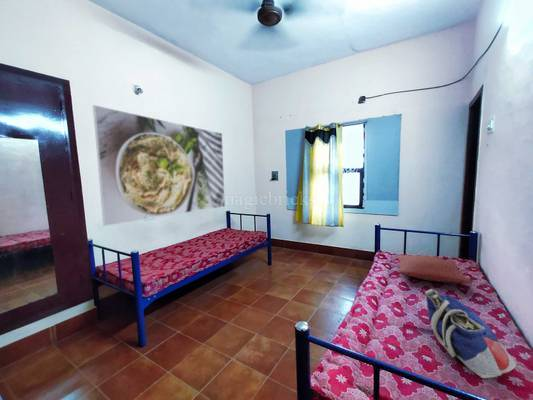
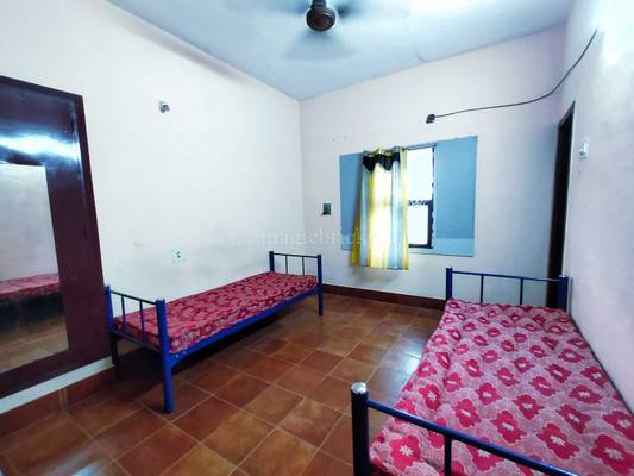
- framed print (175, 169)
- tote bag (463, 330)
- pillow (427, 267)
